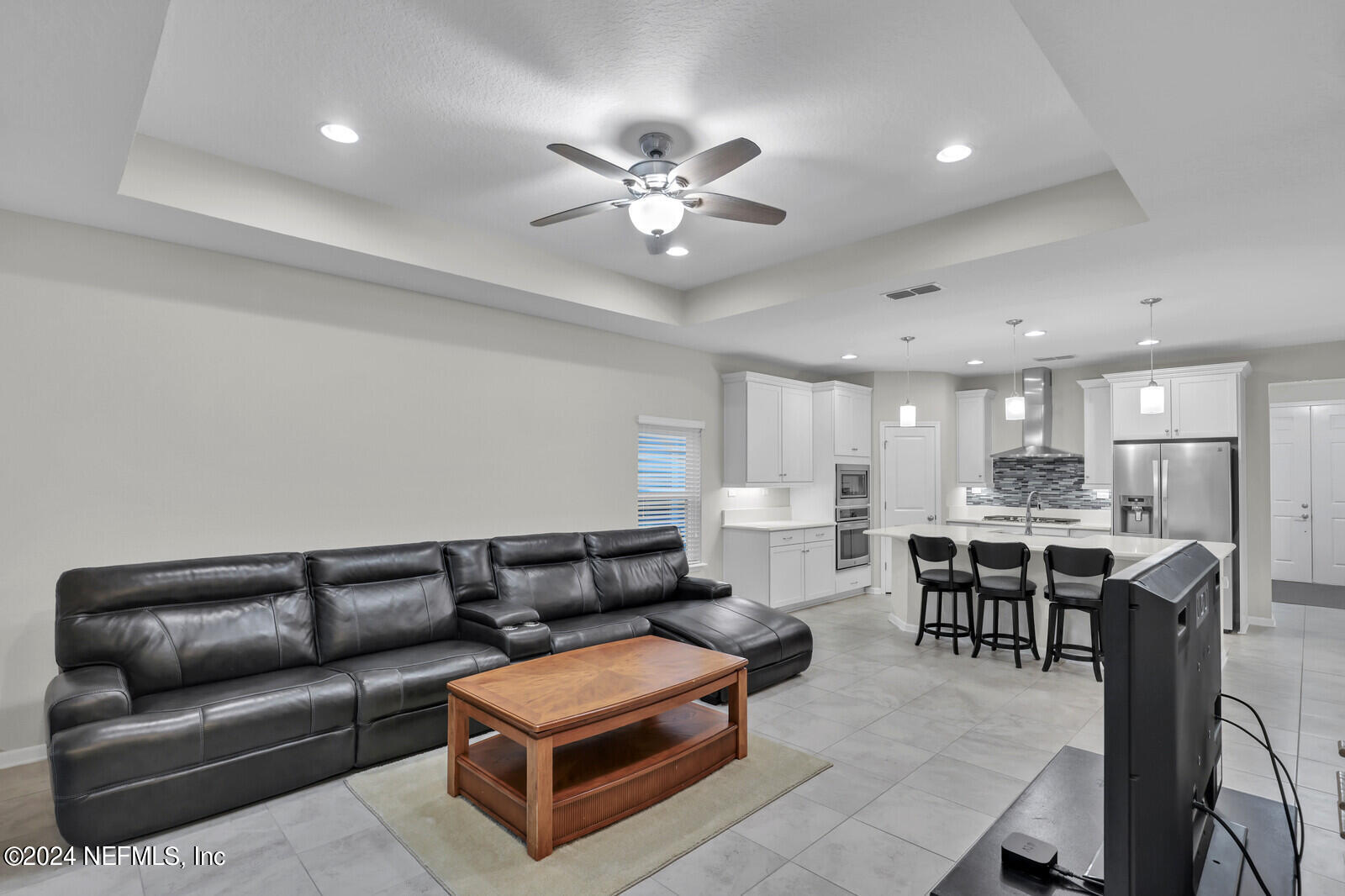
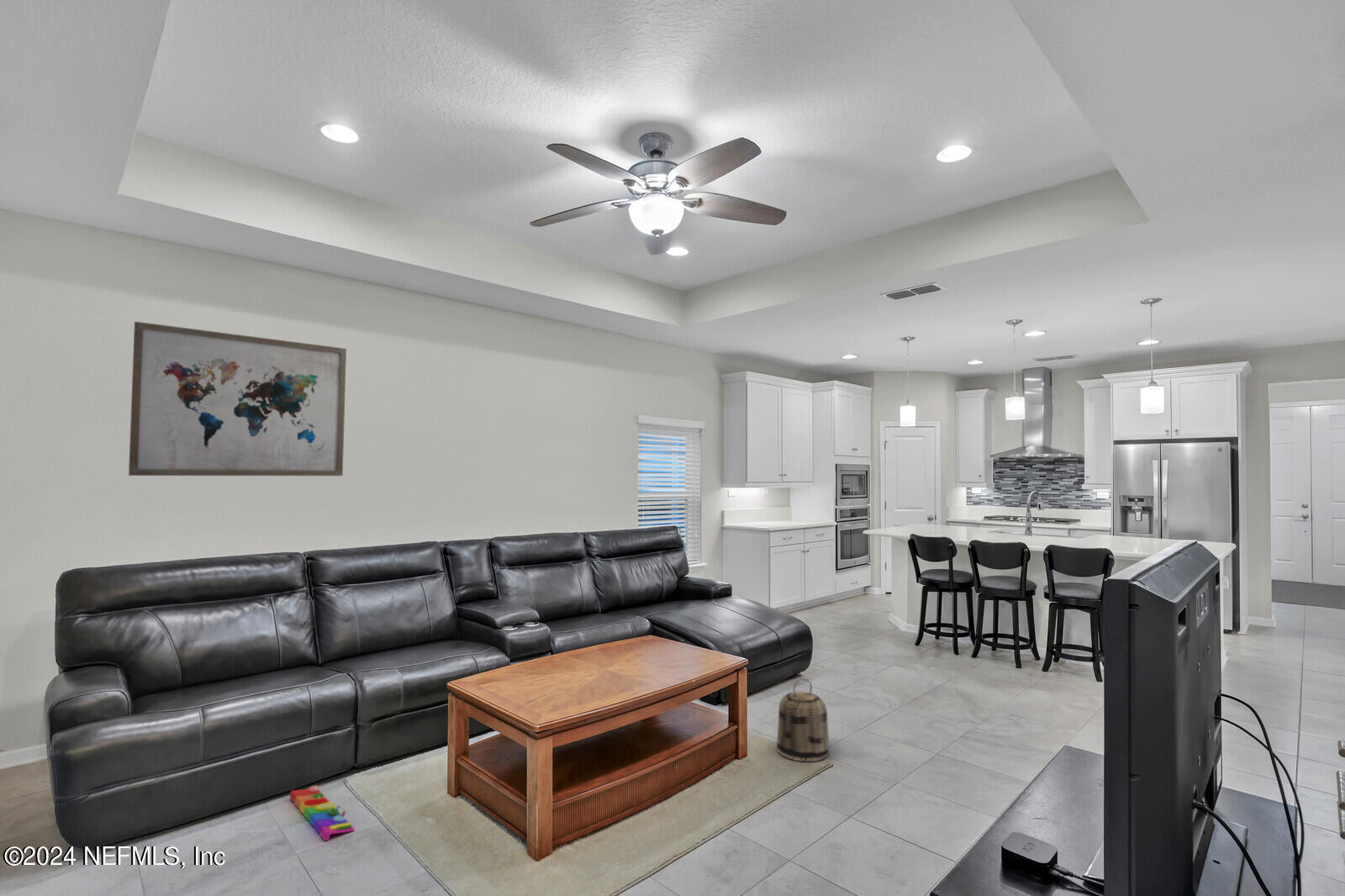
+ wall art (248, 405)
+ basket (802, 714)
+ knob puzzle (320, 808)
